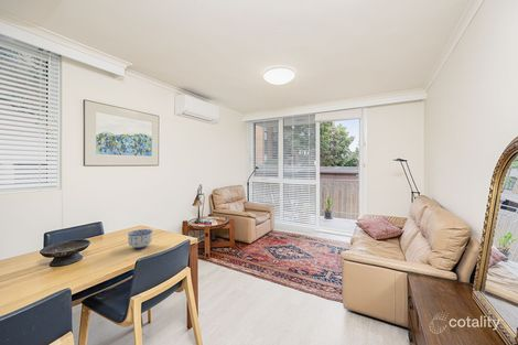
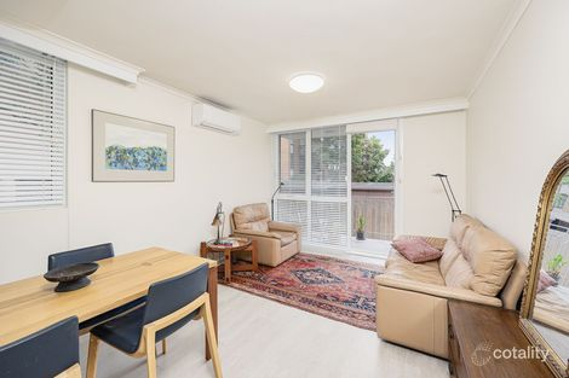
- bowl (140, 239)
